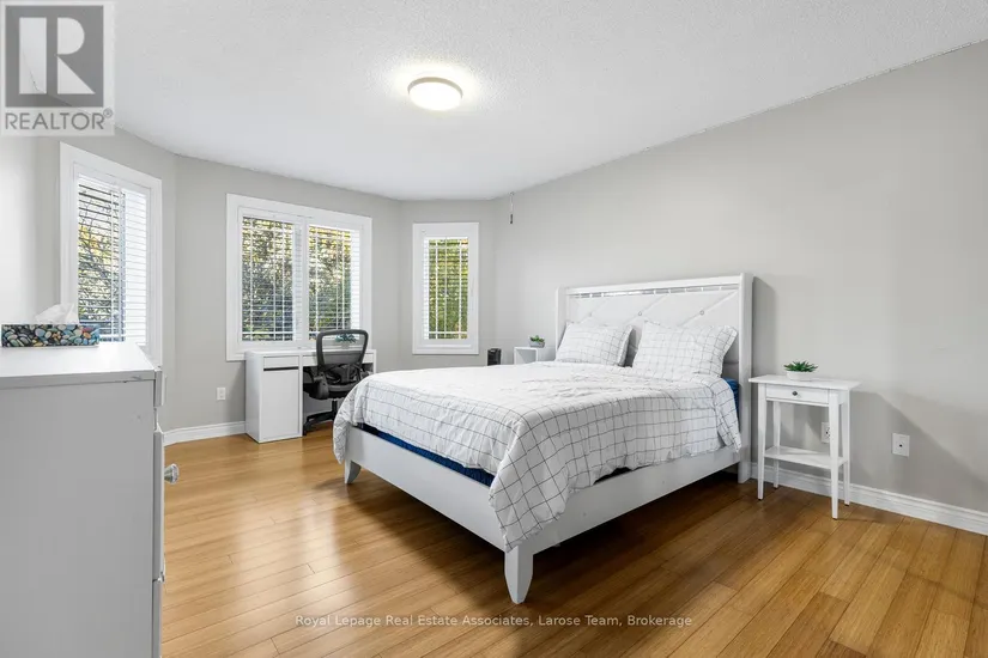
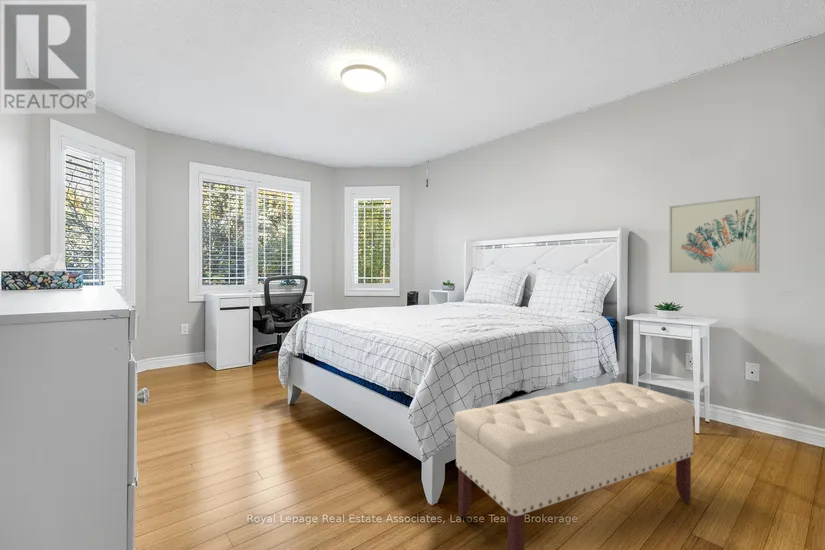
+ bench (577, 456)
+ wall art (711, 237)
